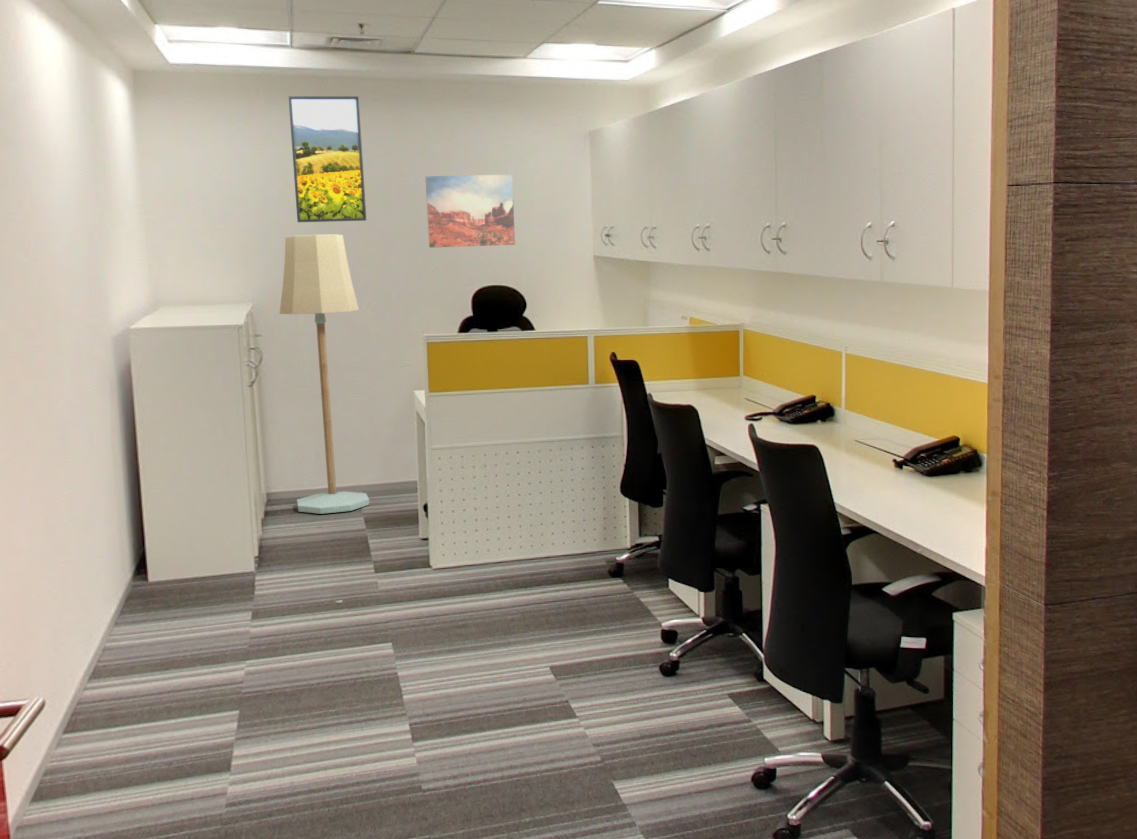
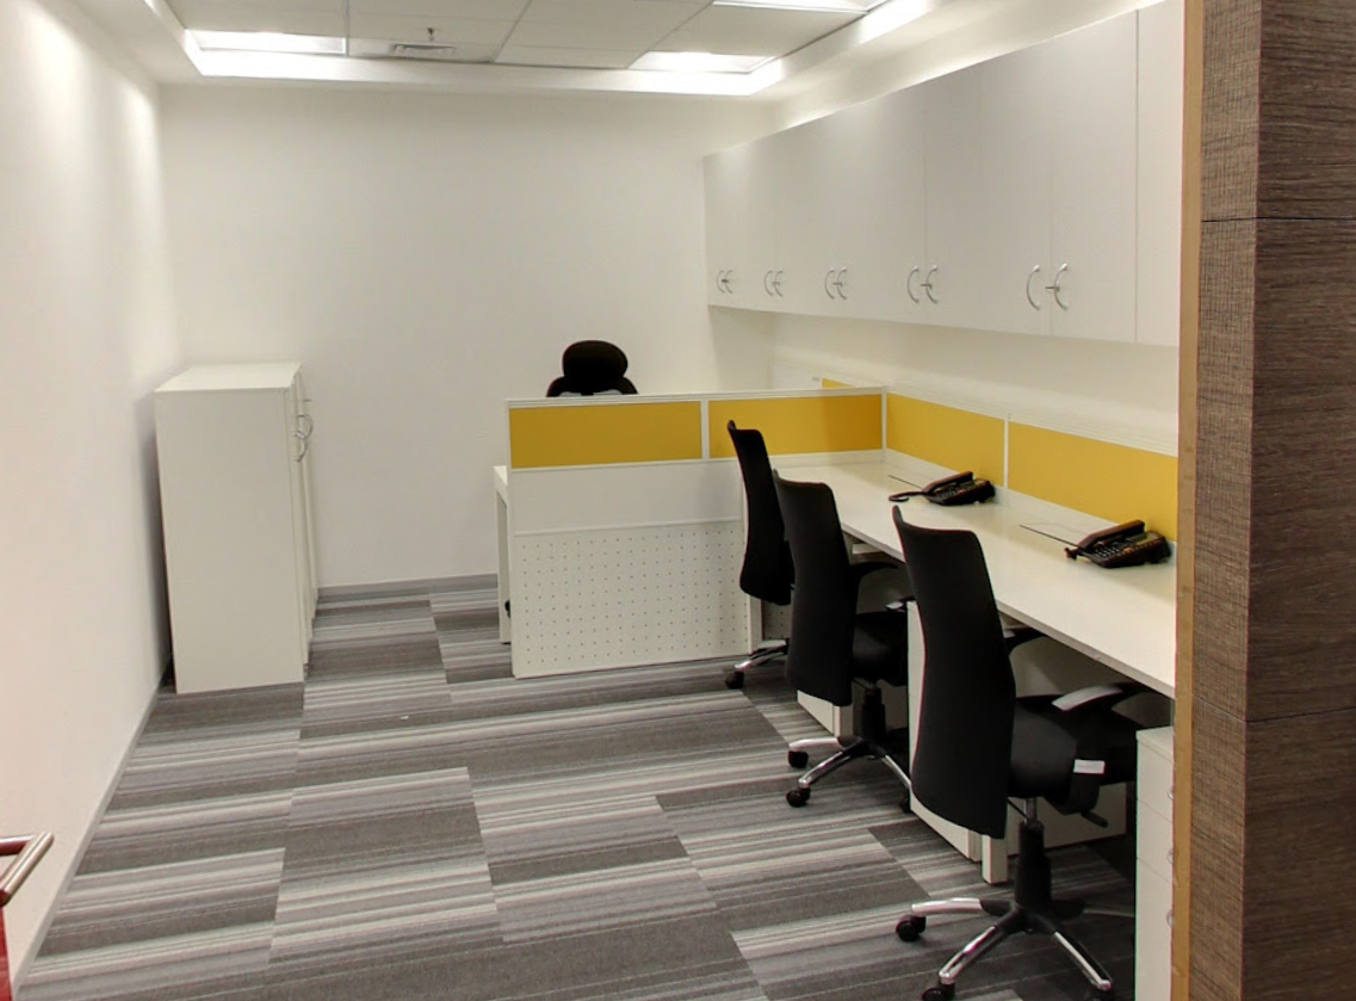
- floor lamp (323, 372)
- wall art (470, 210)
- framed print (328, 159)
